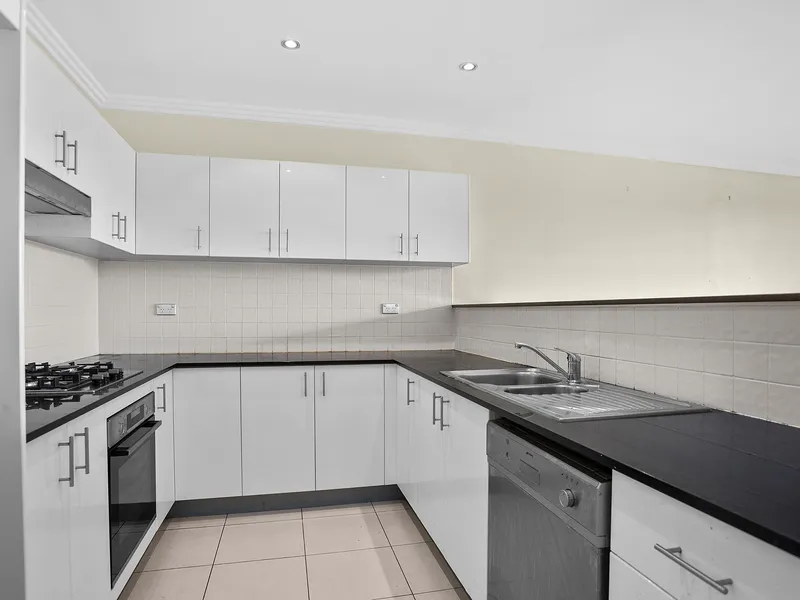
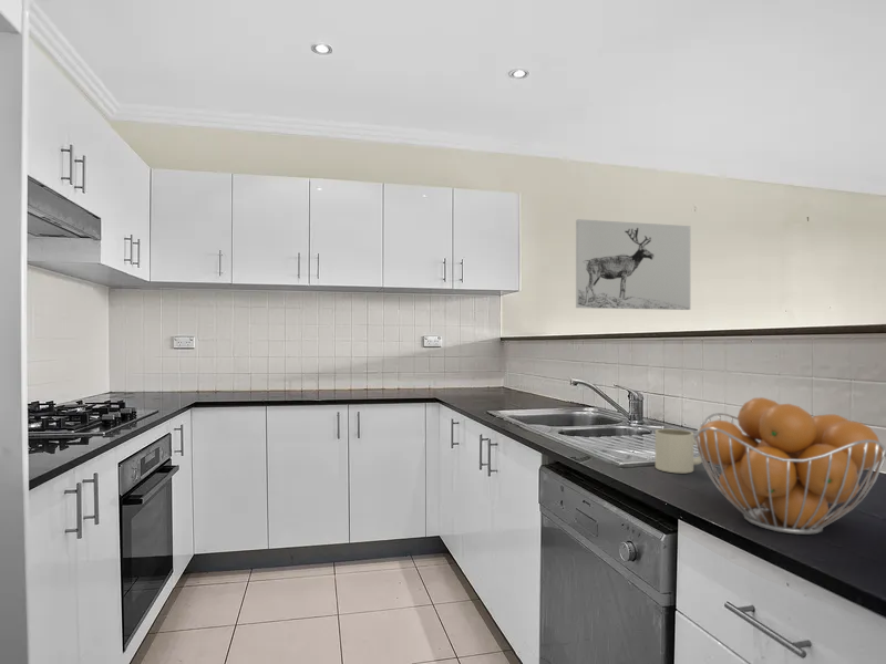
+ fruit basket (782, 460)
+ wall art (633, 266)
+ mug (681, 450)
